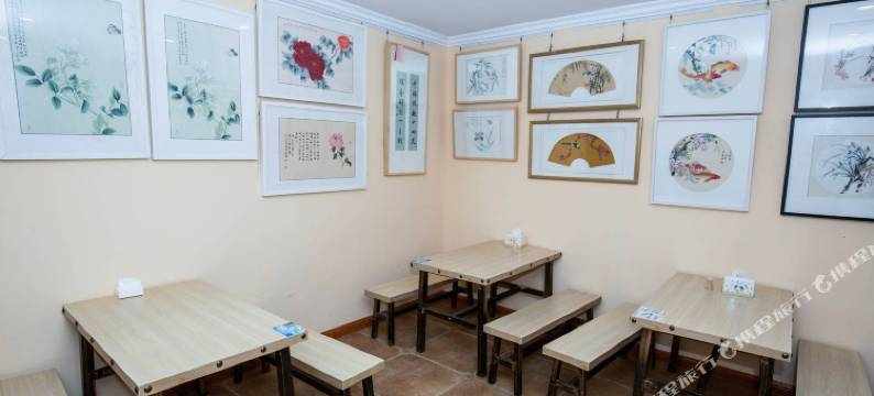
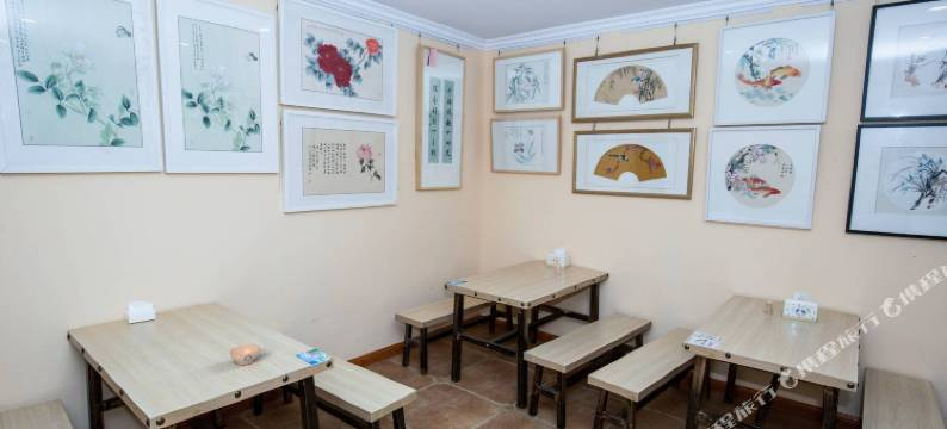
+ teacup (248, 354)
